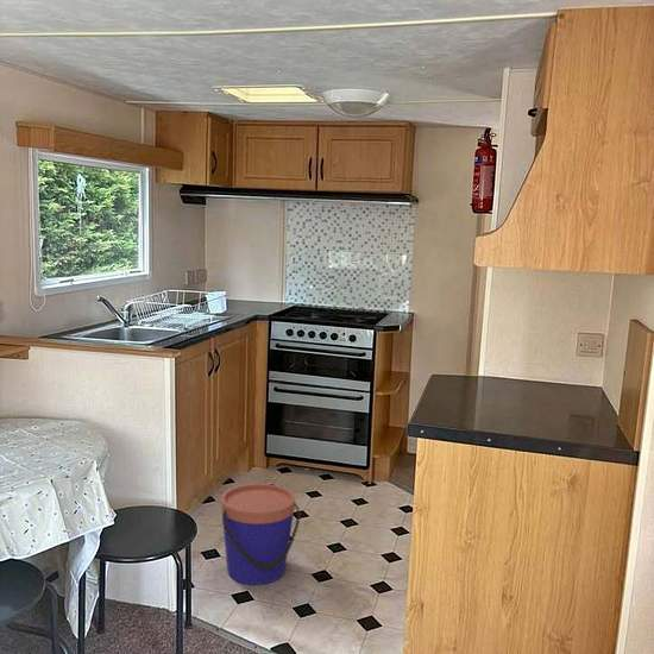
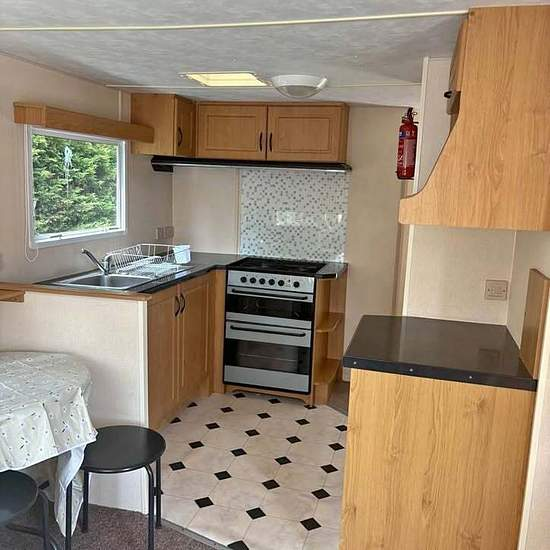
- bucket (258, 535)
